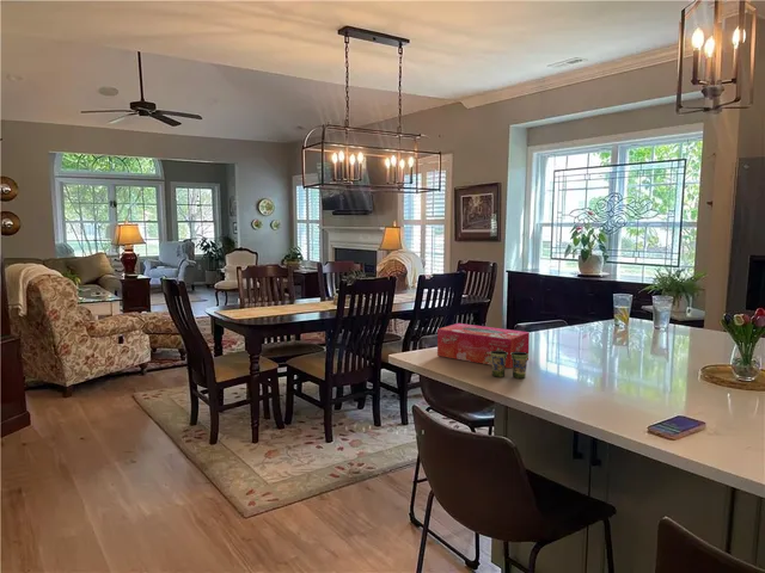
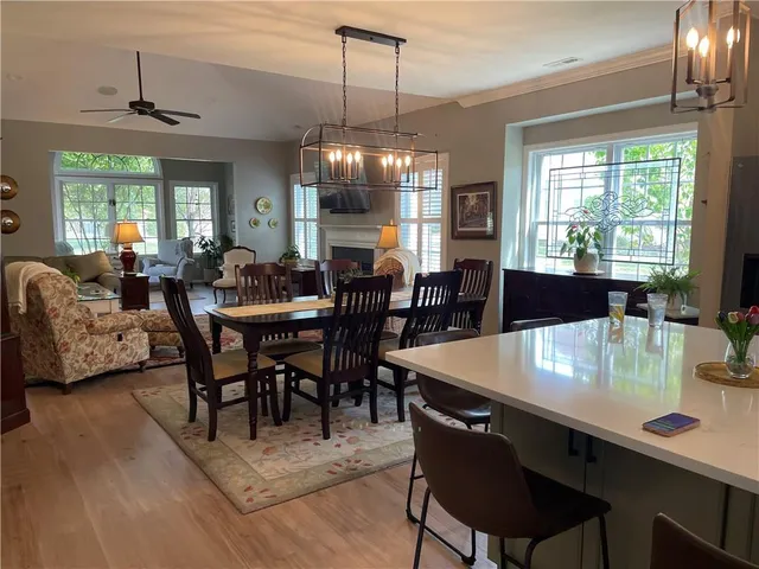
- cup (504, 364)
- tissue box (482, 344)
